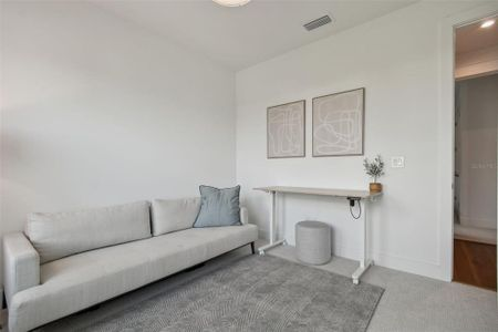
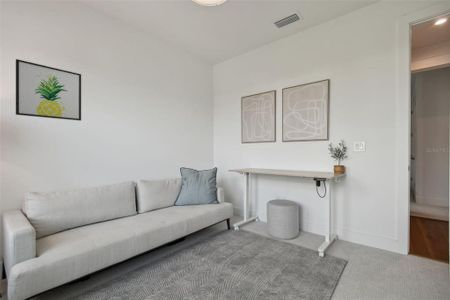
+ wall art (51, 92)
